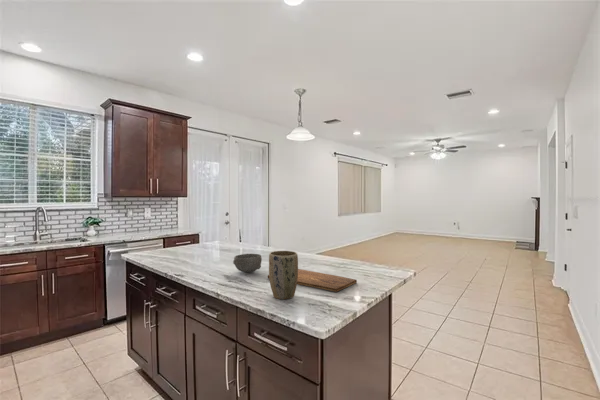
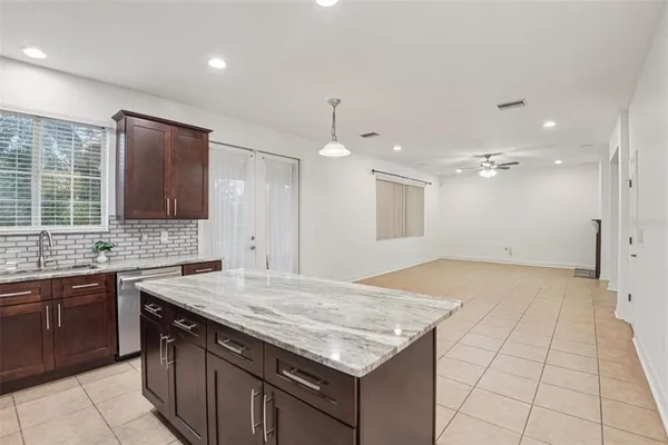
- plant pot (283, 274)
- cutting board (311, 278)
- bowl (248, 263)
